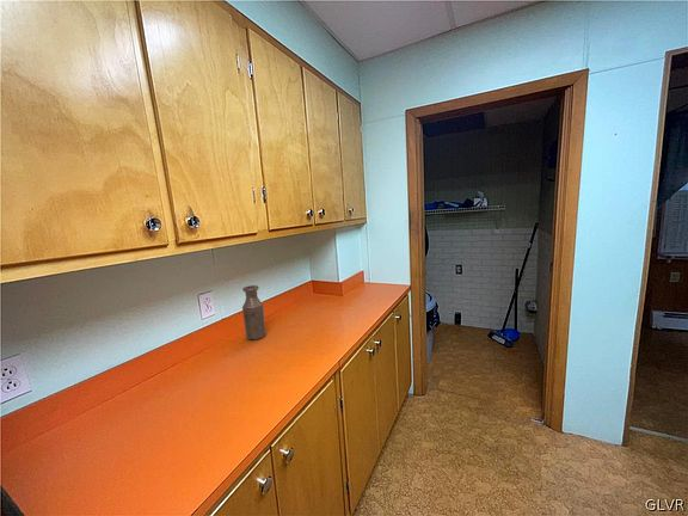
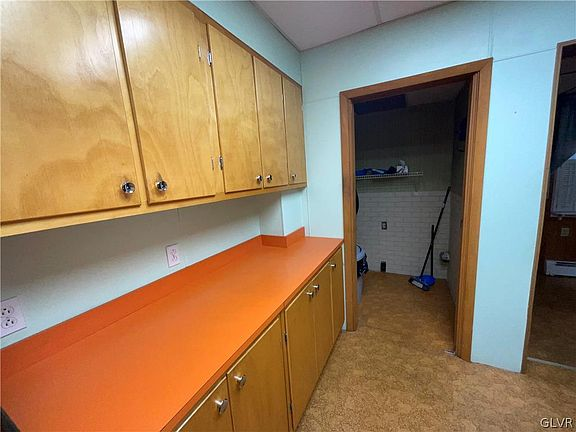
- bottle (253, 312)
